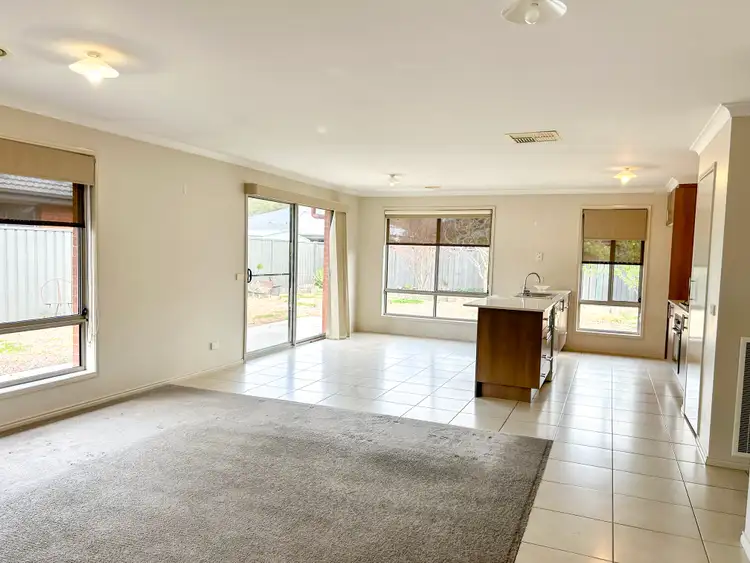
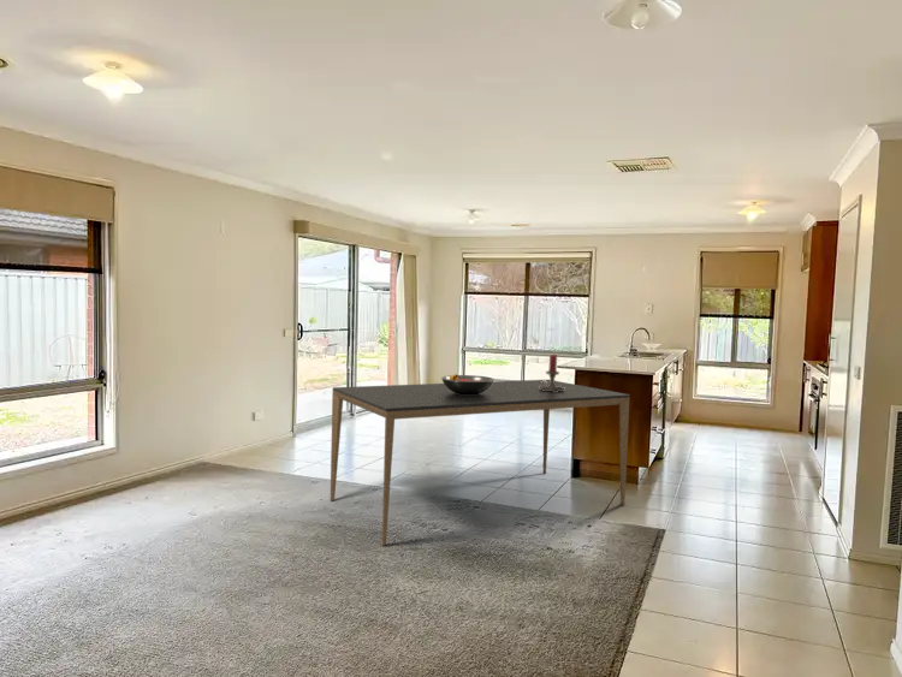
+ fruit bowl (467, 382)
+ dining table (481, 412)
+ candle holder (550, 372)
